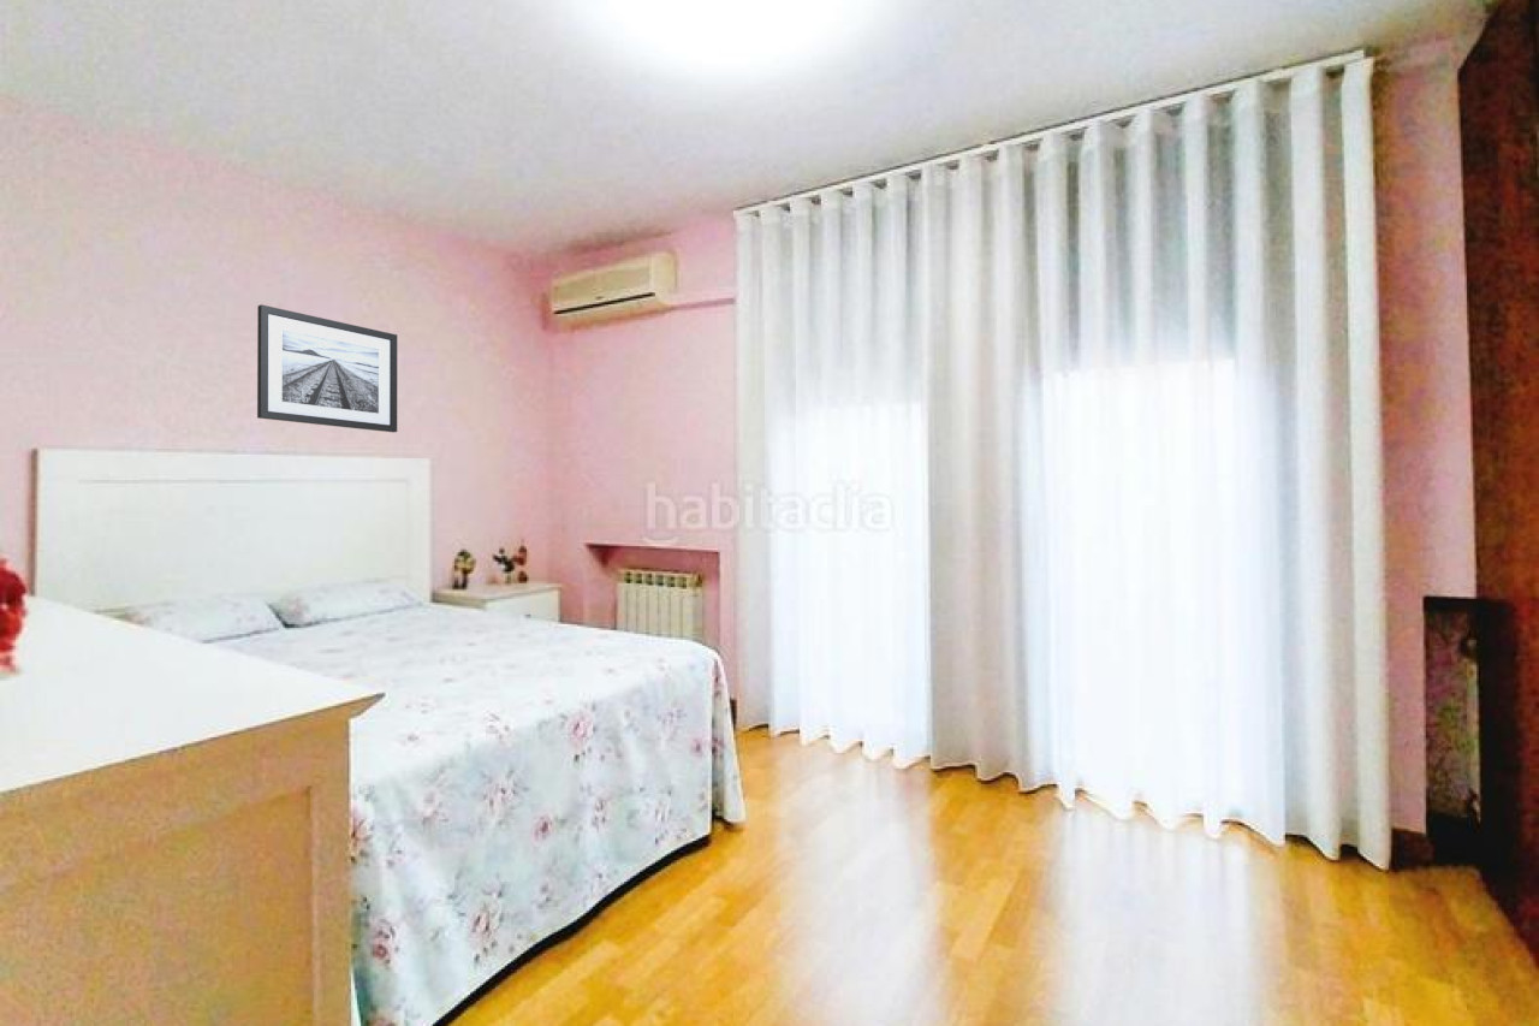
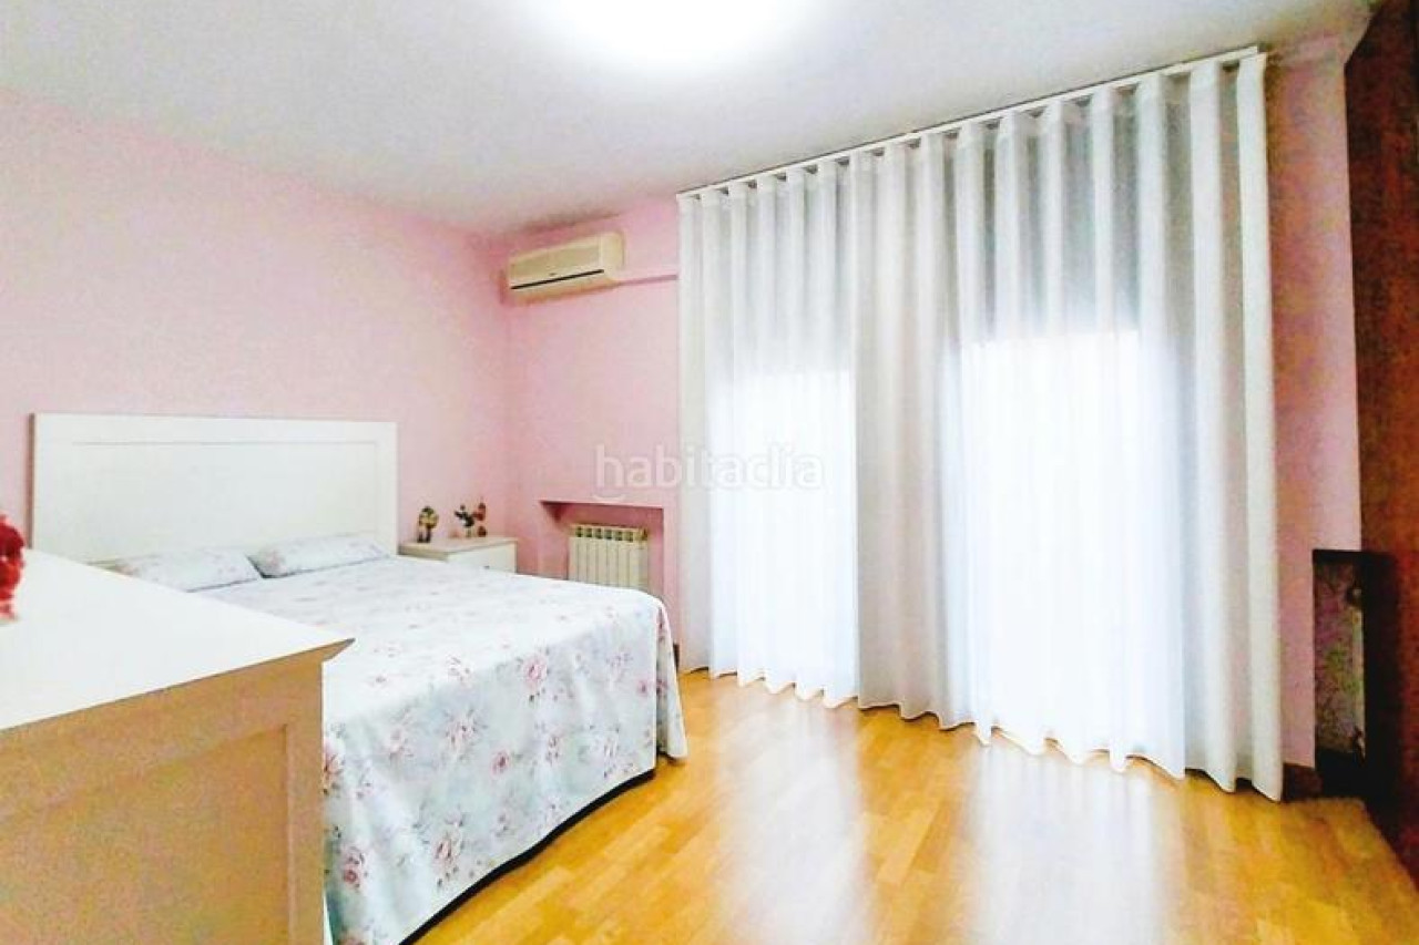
- wall art (332, 373)
